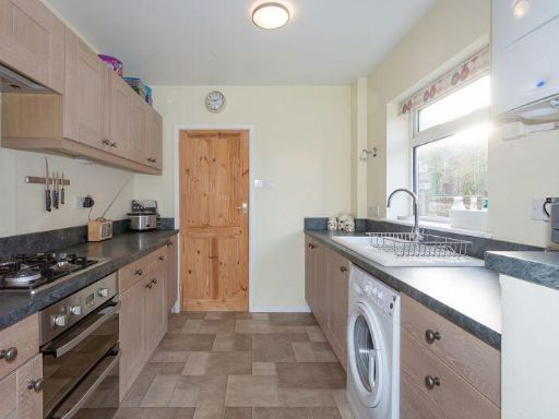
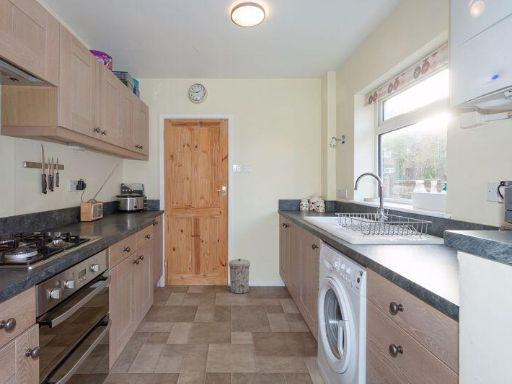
+ trash can (239, 274)
